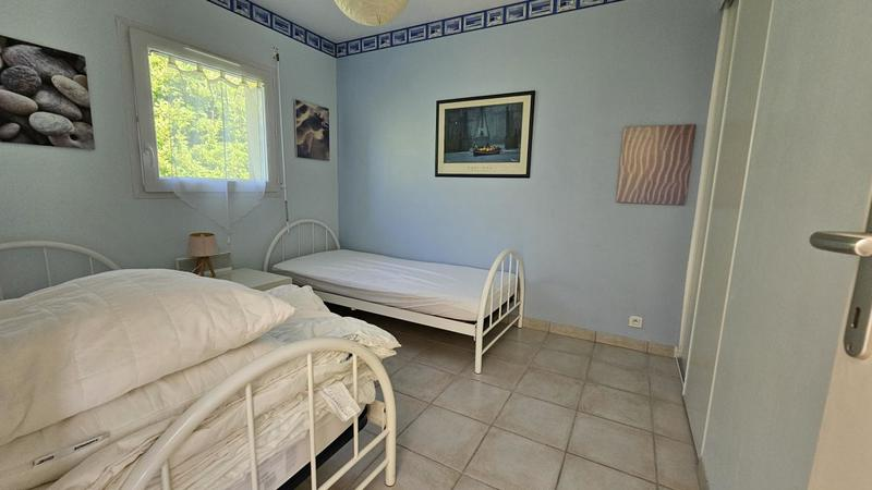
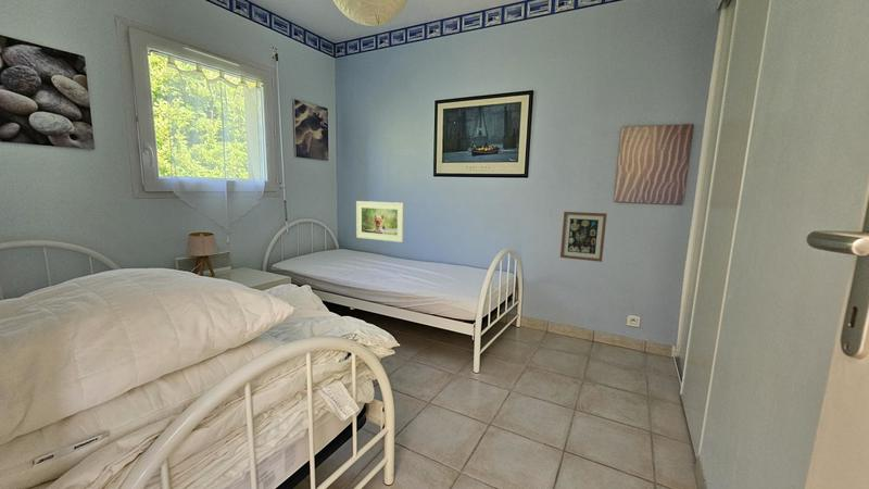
+ wall art (582, 236)
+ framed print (379, 221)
